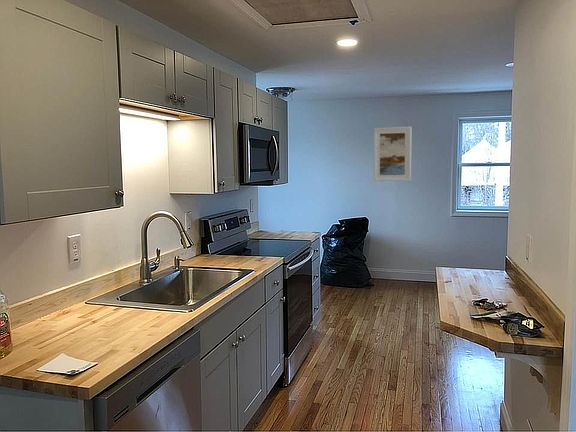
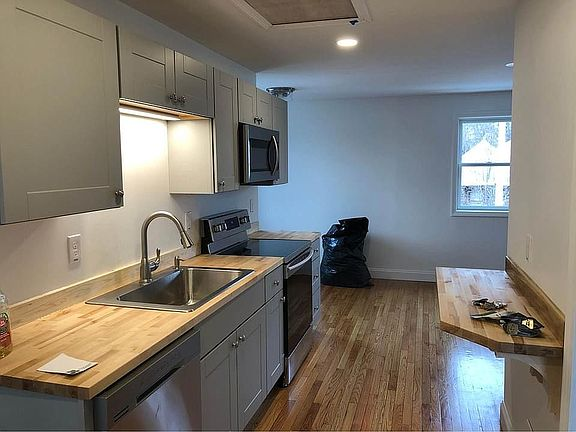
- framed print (392, 154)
